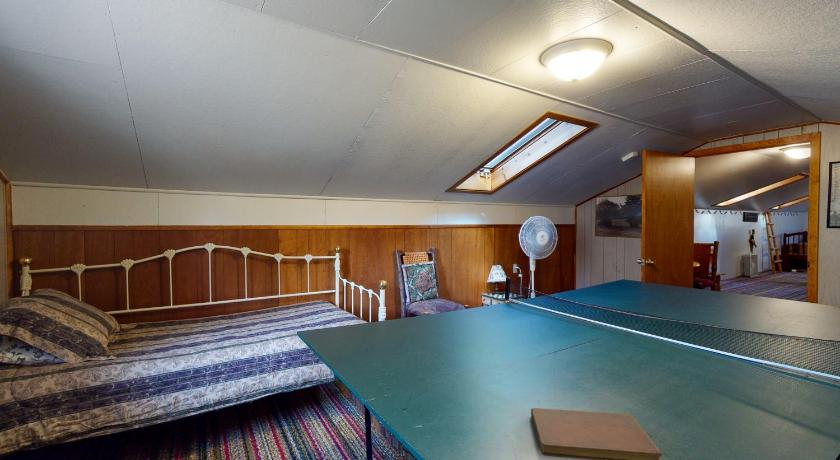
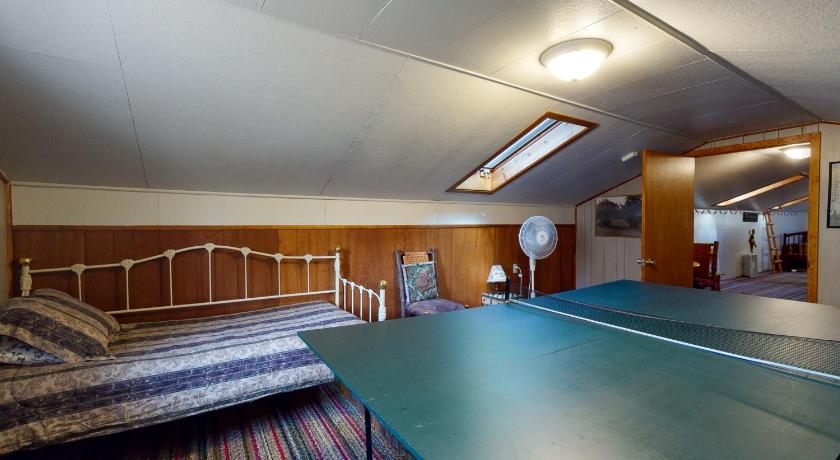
- notebook (589, 432)
